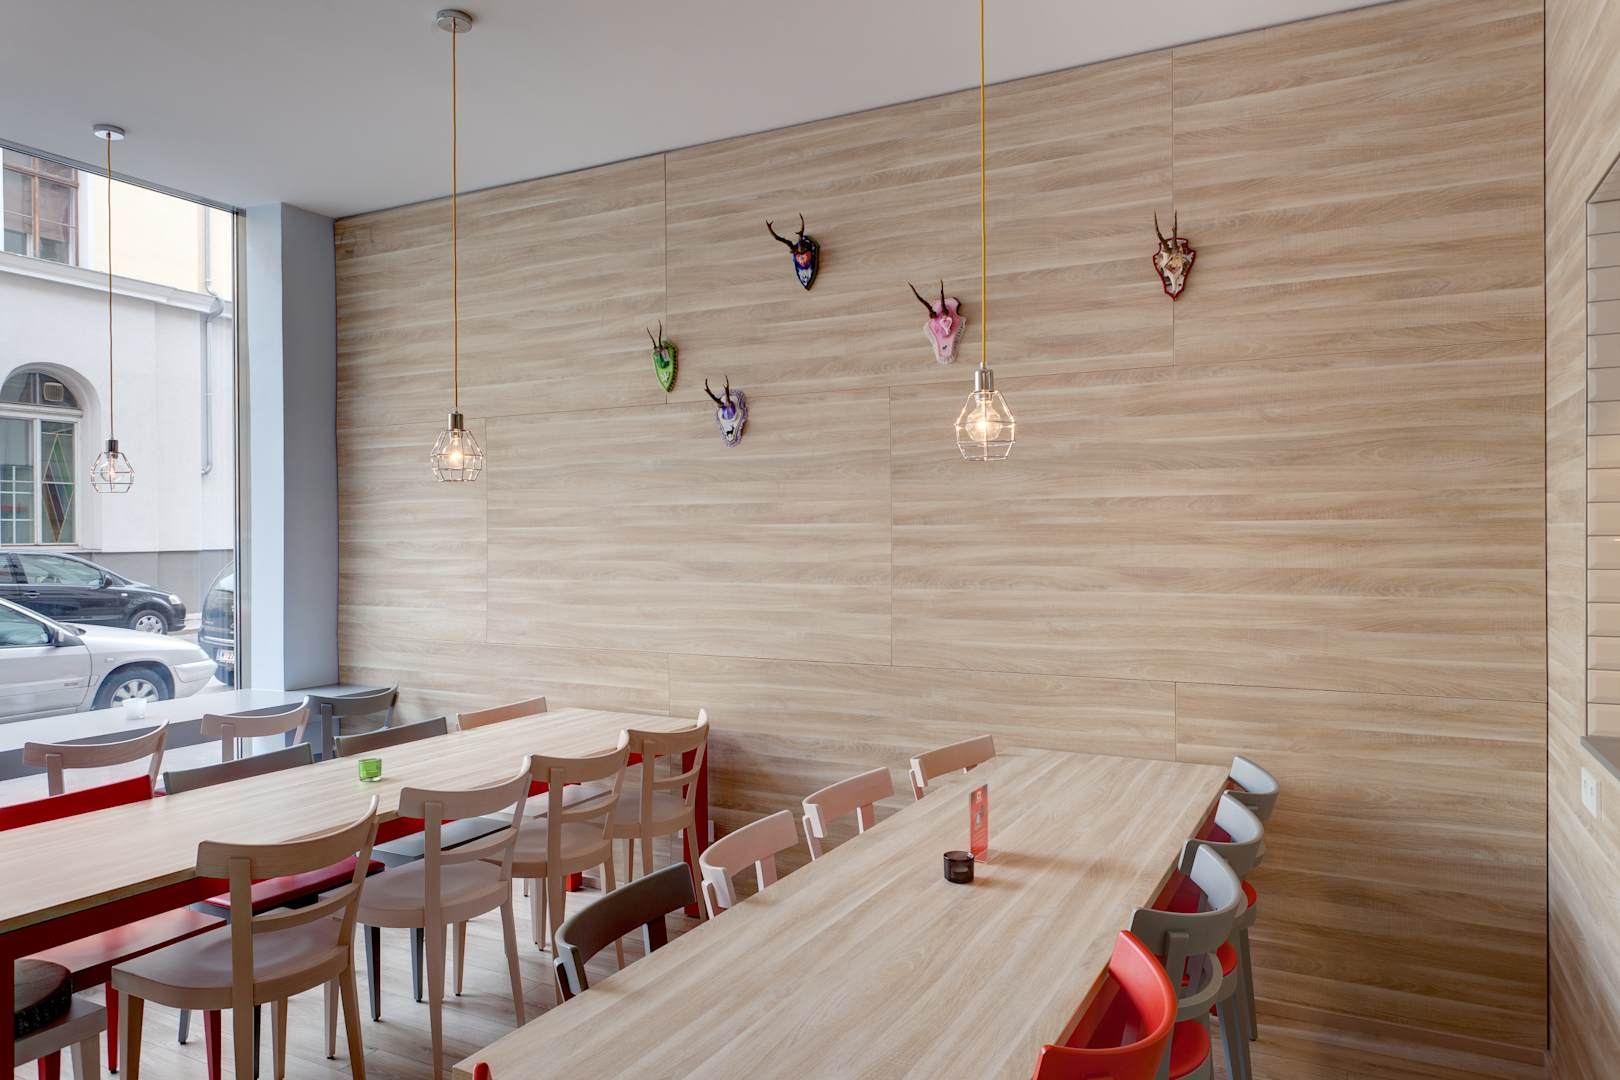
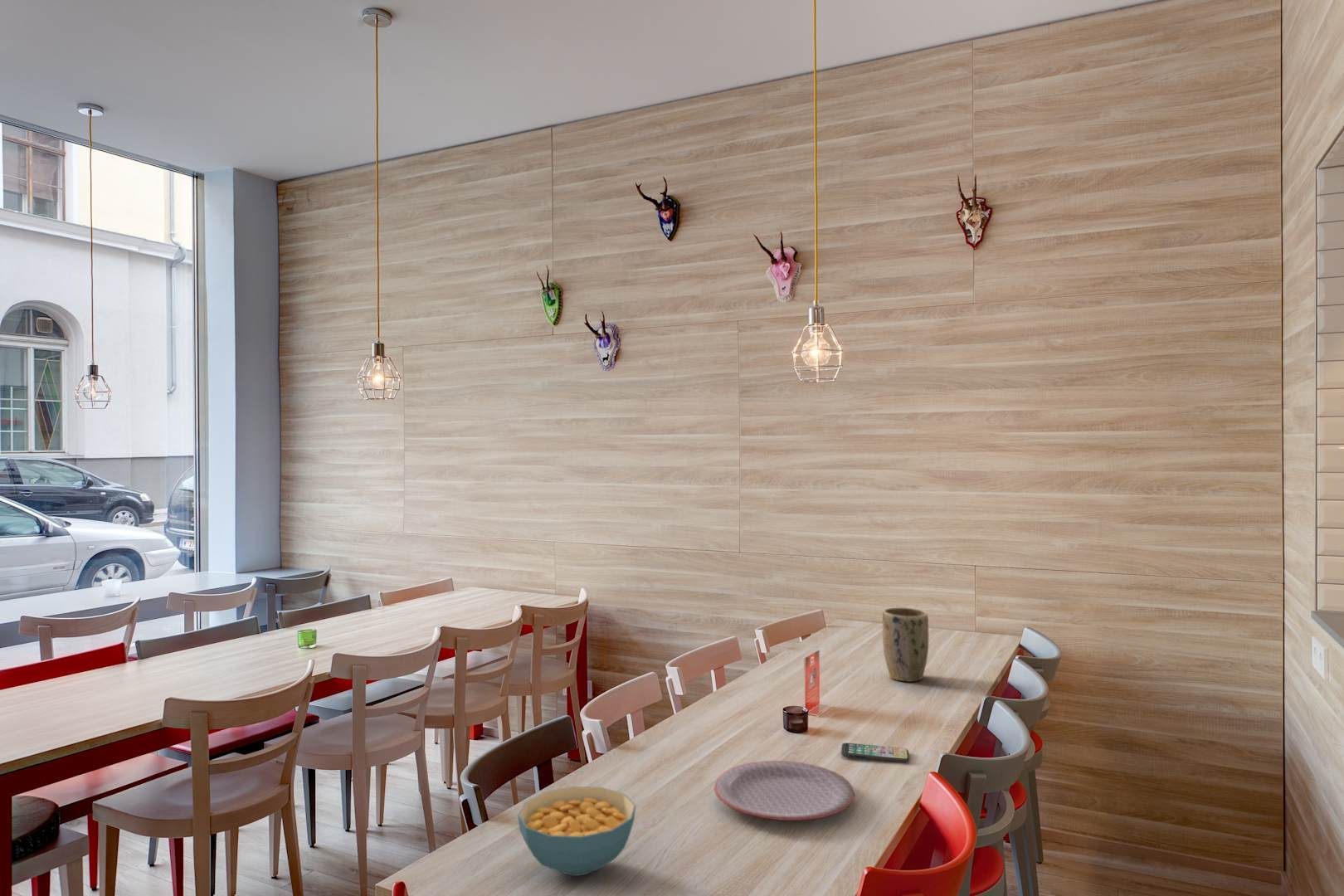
+ smartphone (874, 752)
+ cereal bowl (577, 838)
+ plate (783, 792)
+ plant pot (905, 644)
